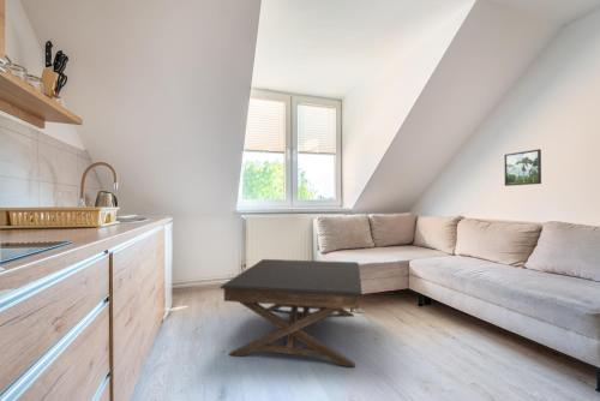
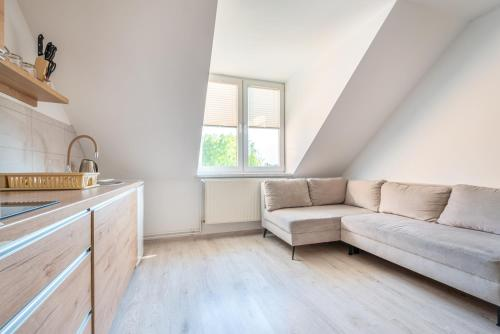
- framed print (521, 168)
- coffee table (300, 301)
